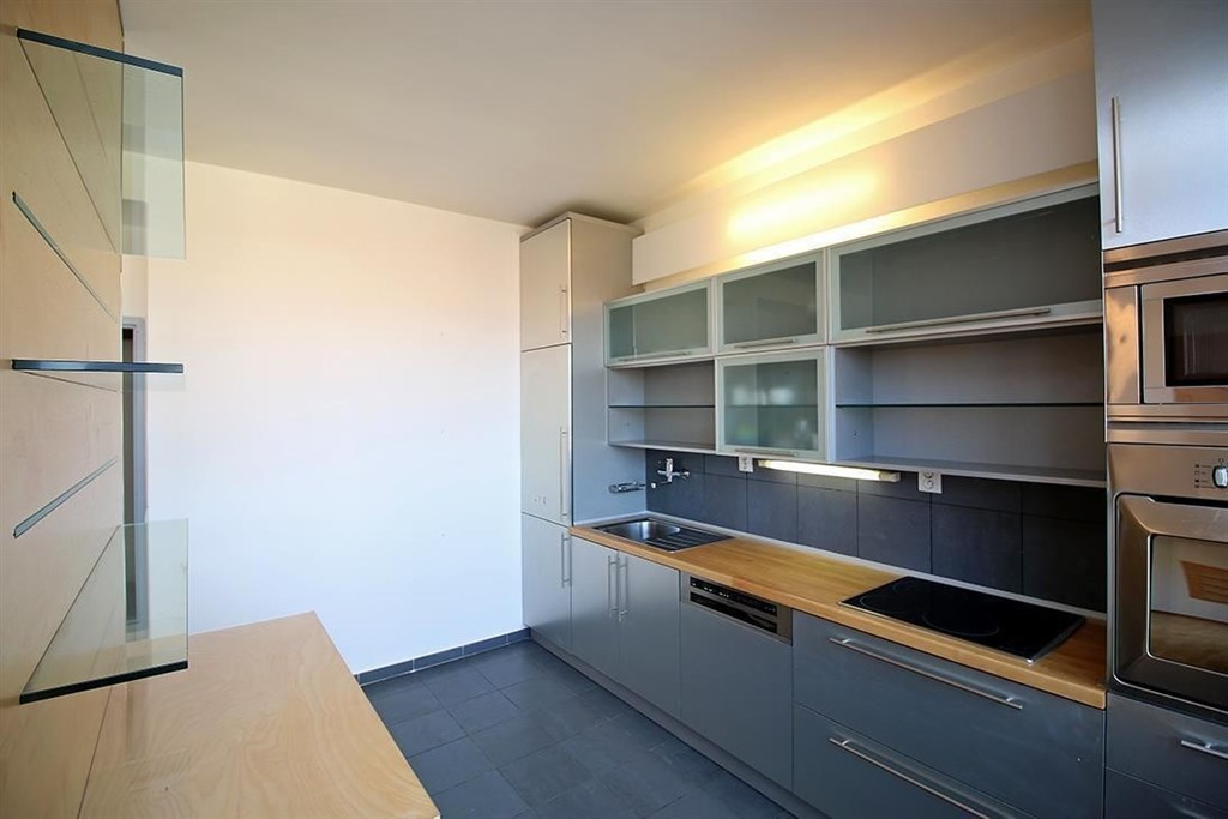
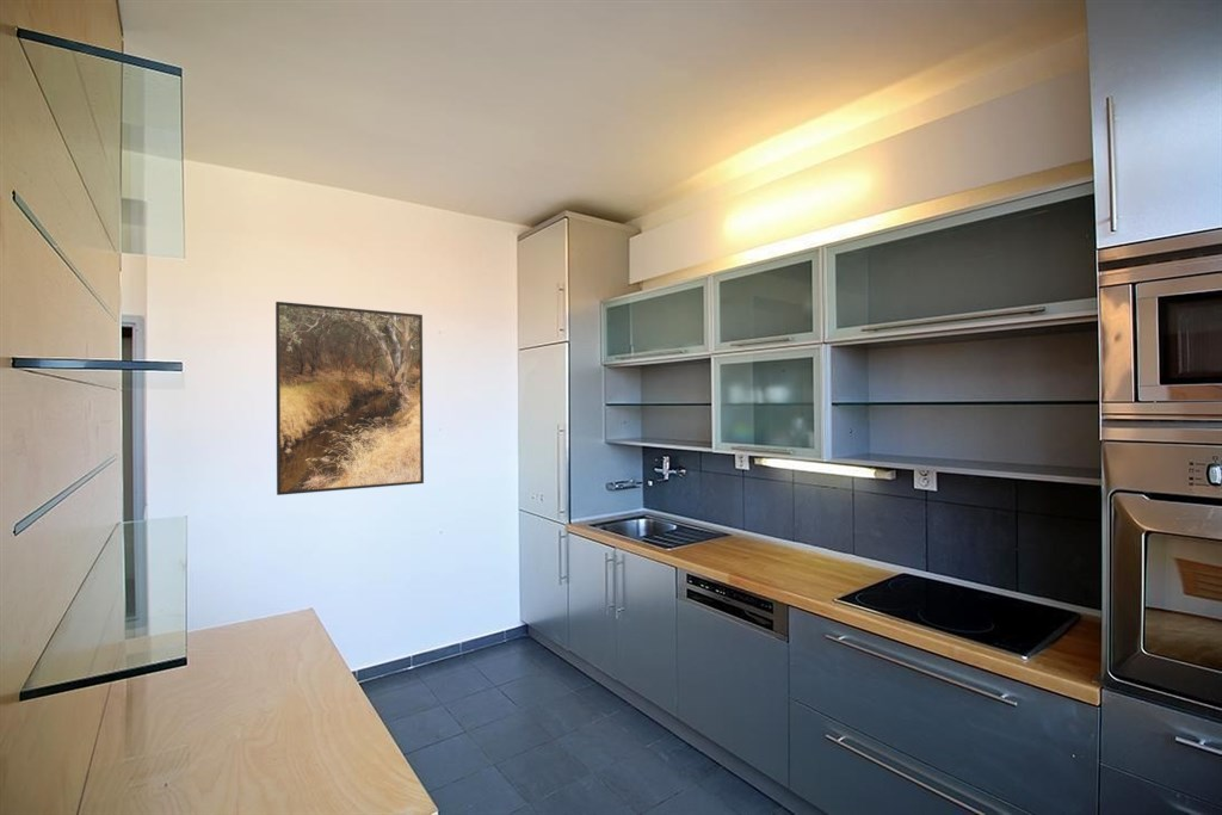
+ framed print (354, 399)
